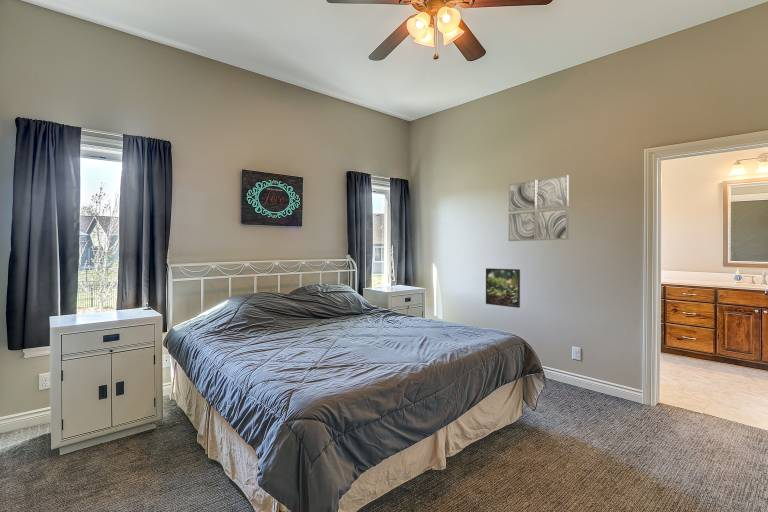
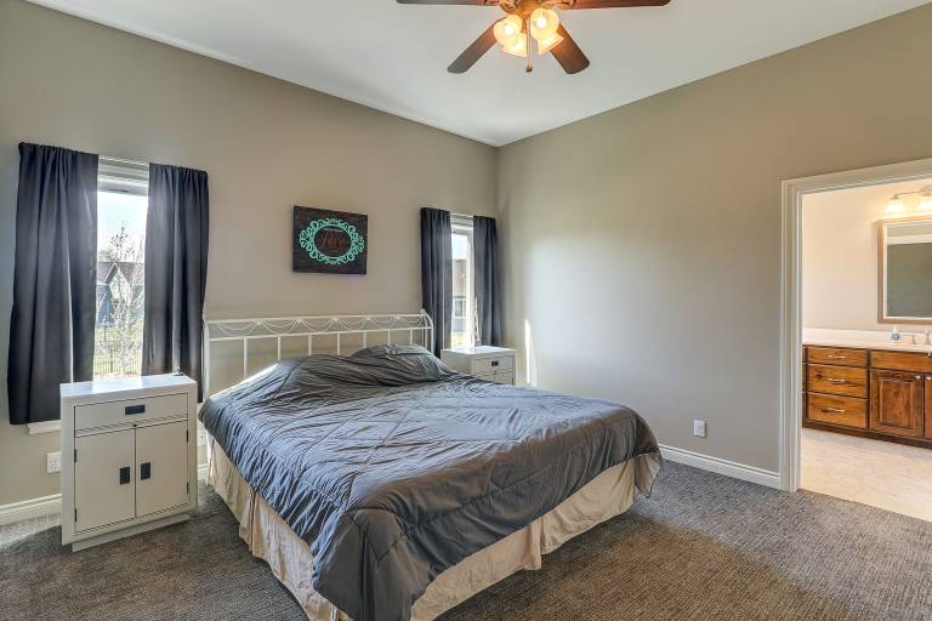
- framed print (502, 287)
- wall art (536, 209)
